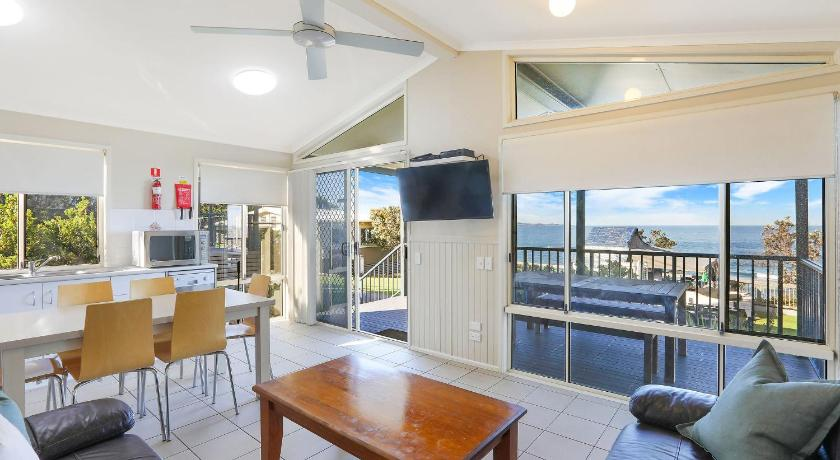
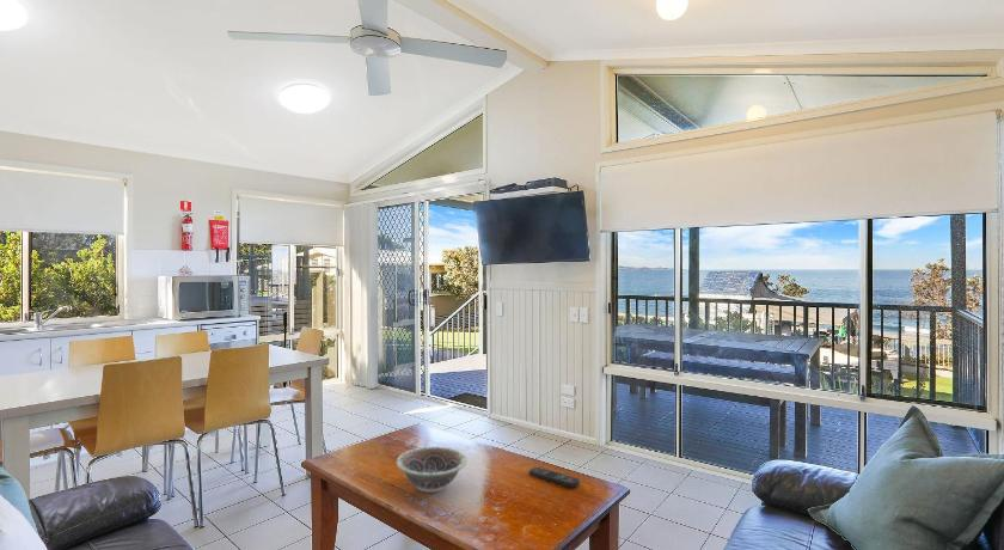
+ decorative bowl (431, 471)
+ remote control (553, 476)
